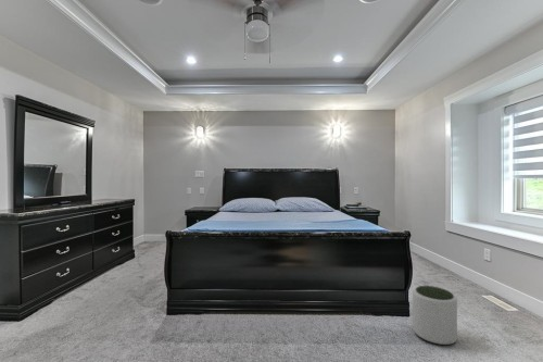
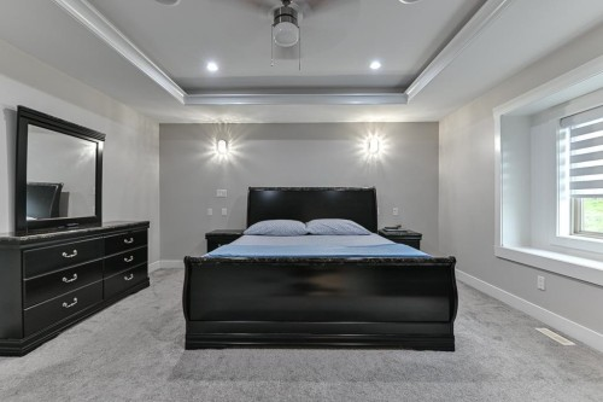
- plant pot (433, 313)
